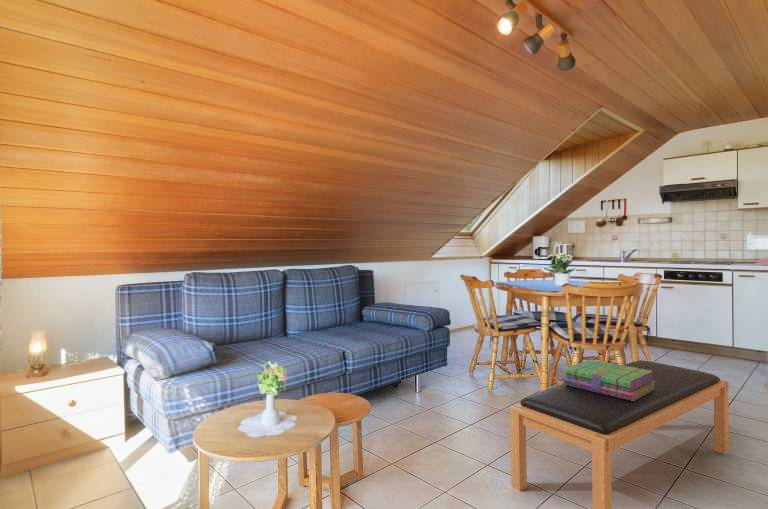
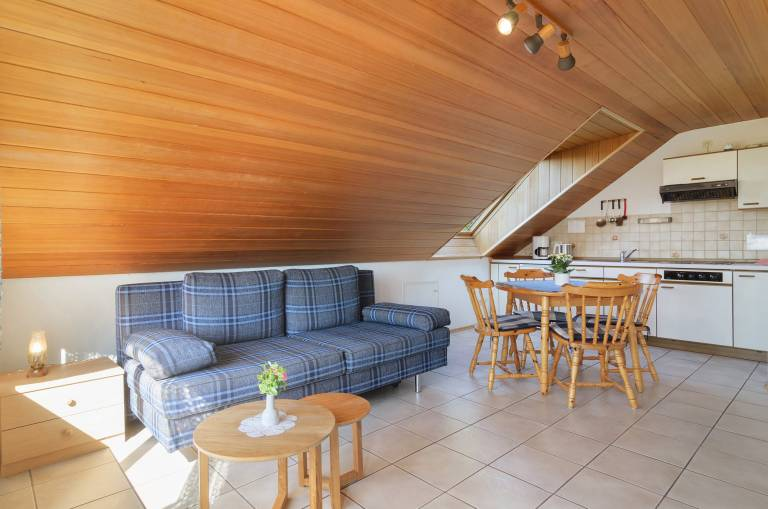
- stack of books (608, 377)
- bench (627, 425)
